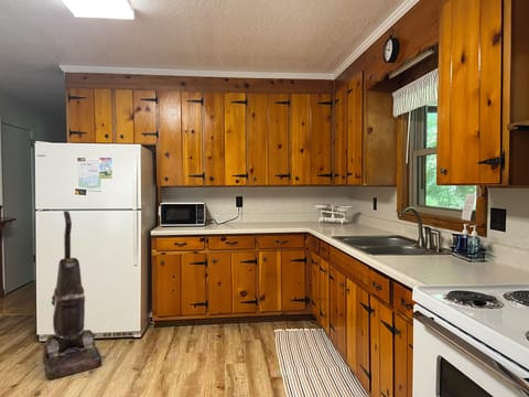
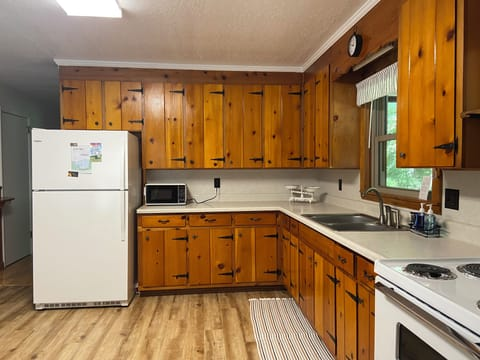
- vacuum cleaner (71, 287)
